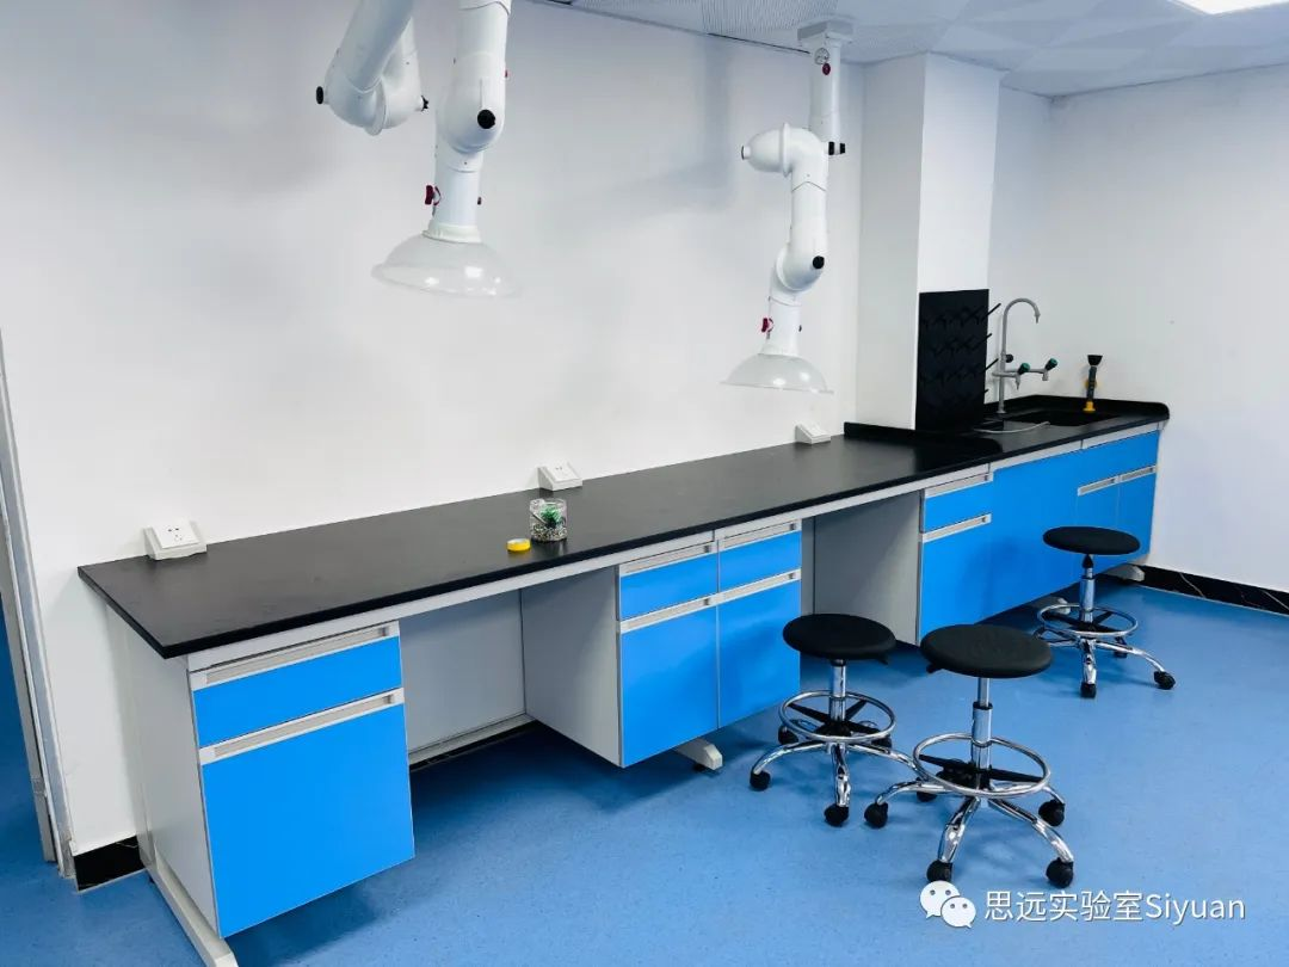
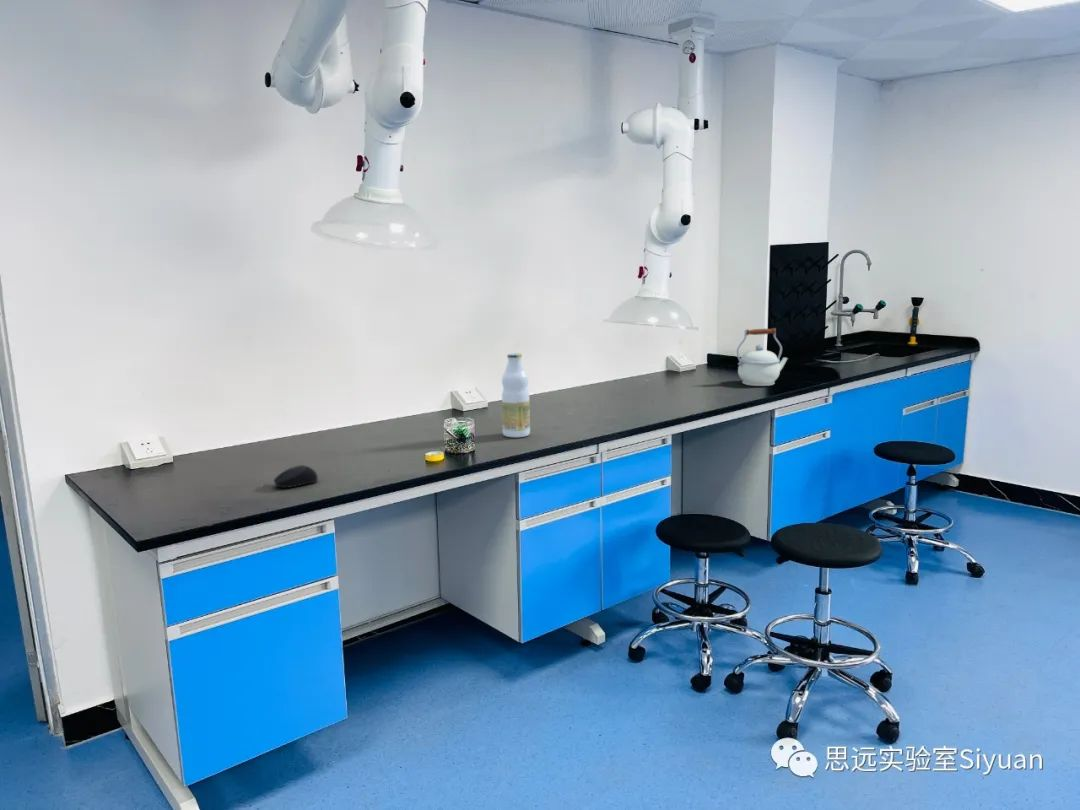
+ bottle (515, 394)
+ kettle (762, 356)
+ computer mouse (295, 475)
